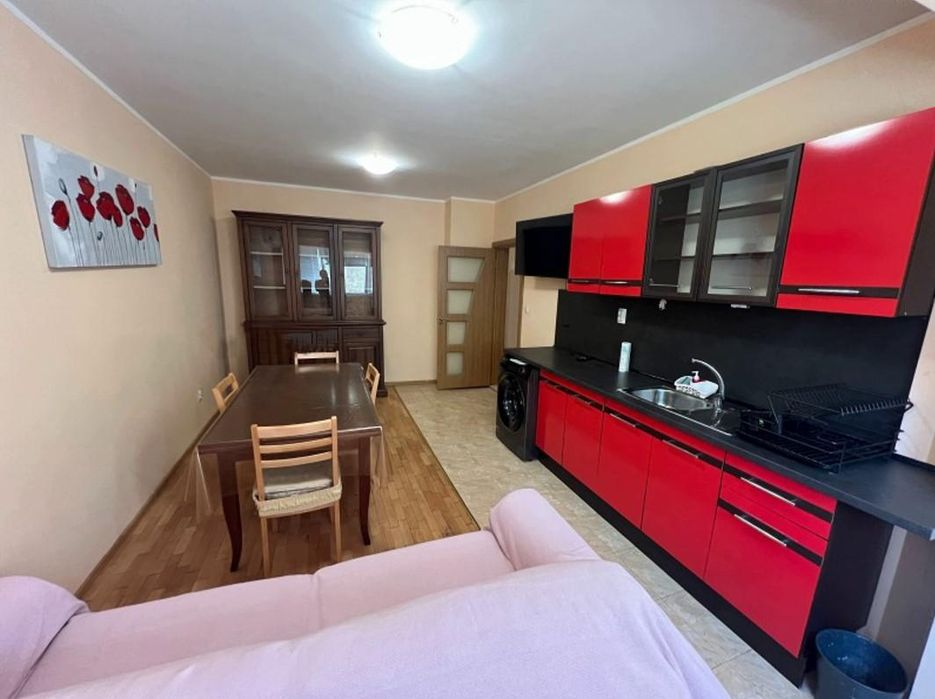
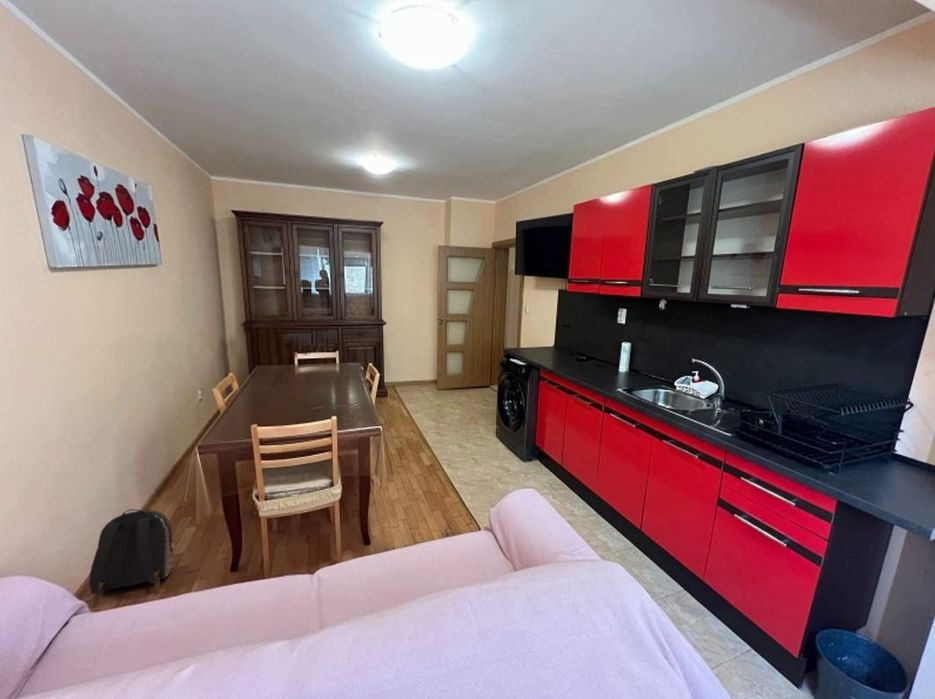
+ backpack (133, 548)
